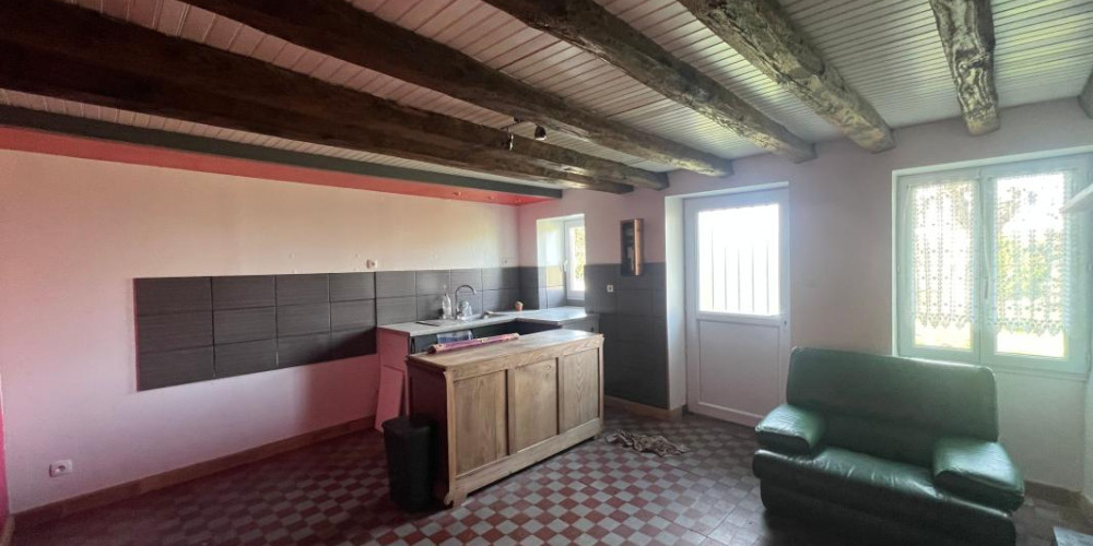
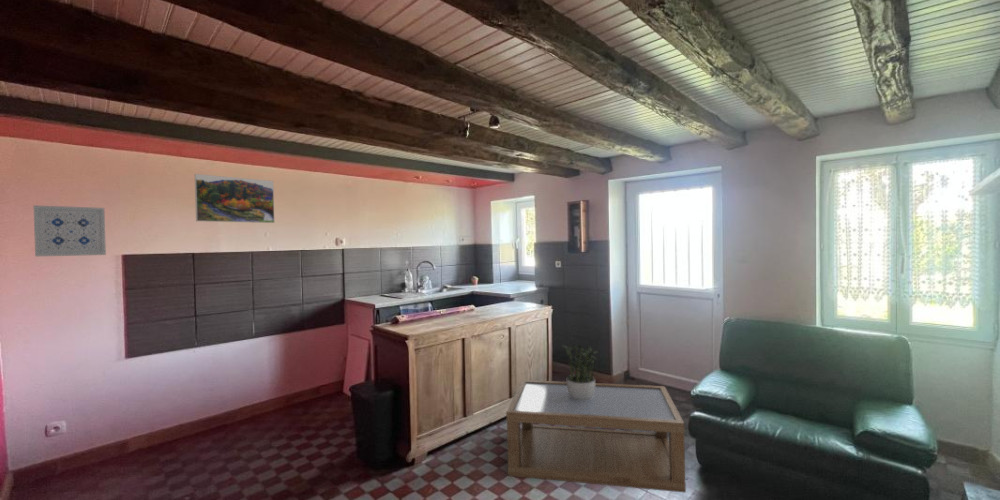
+ potted plant (581, 366)
+ wall art (71, 231)
+ coffee table (591, 426)
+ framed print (236, 200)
